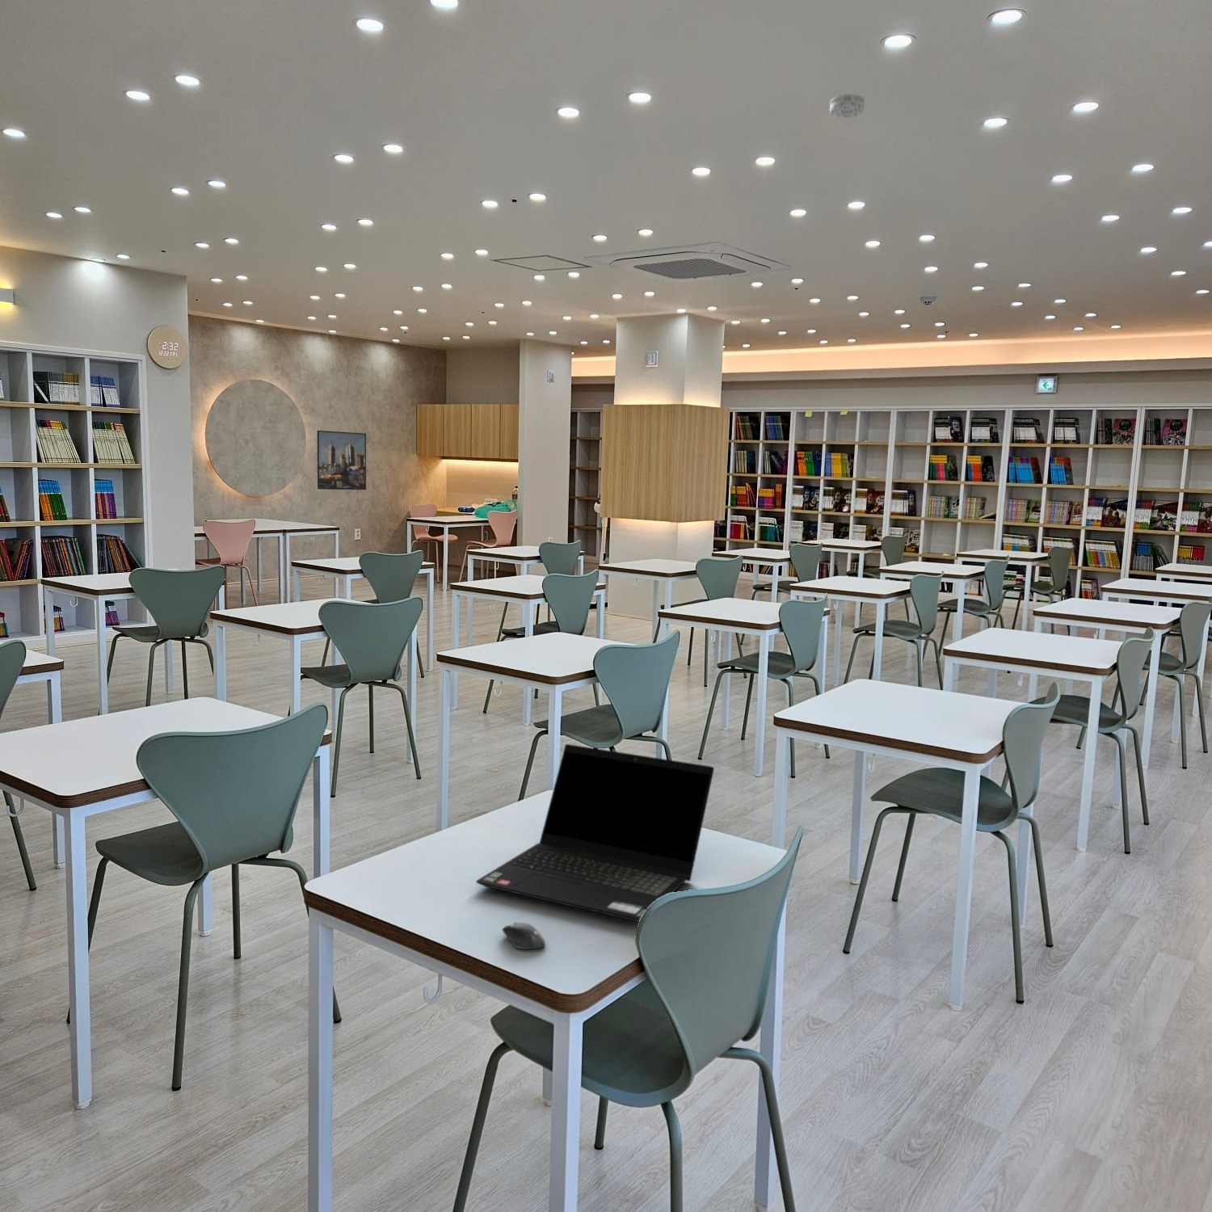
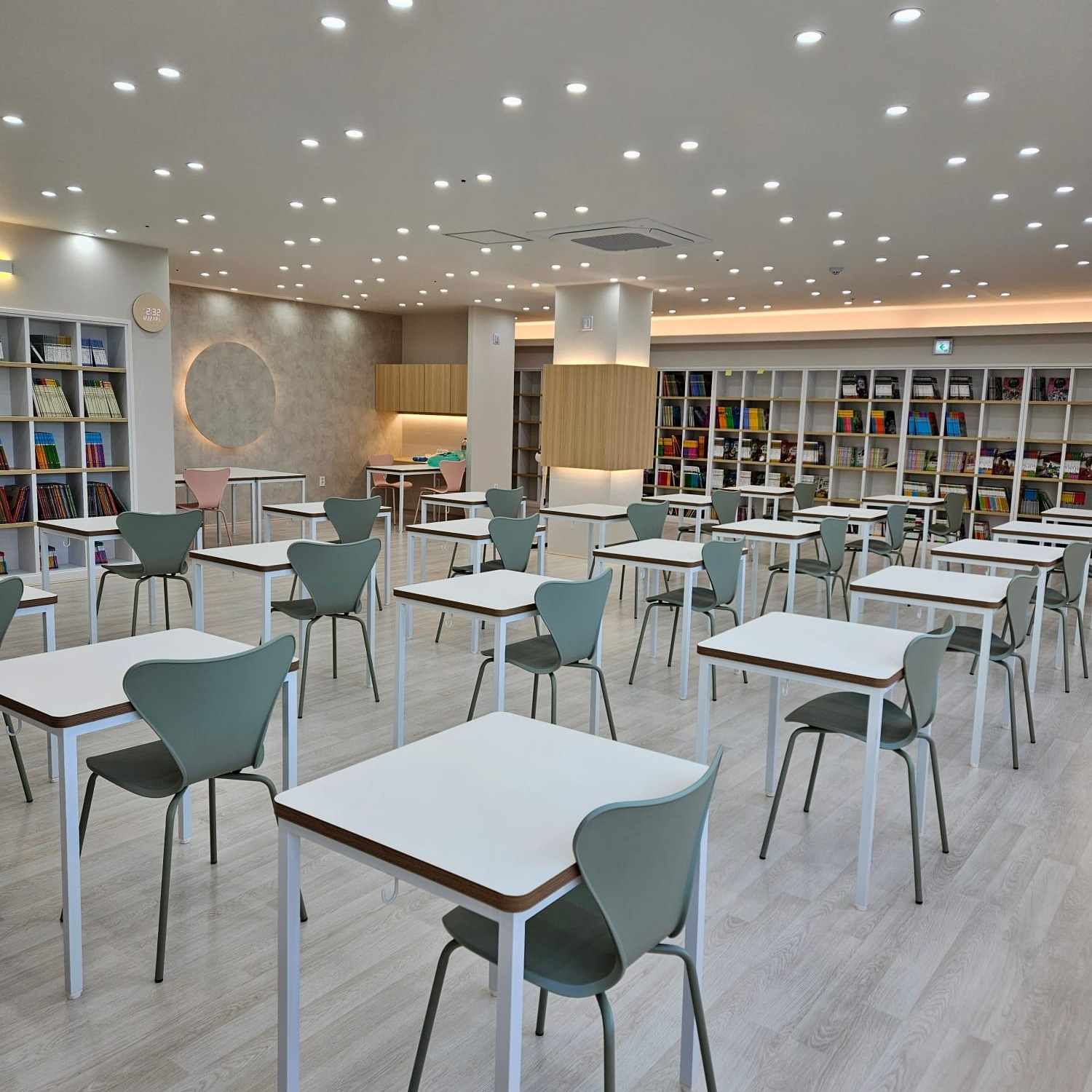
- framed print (342, 461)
- smoke detector (847, 105)
- laptop computer (598, 825)
- computer mouse (523, 932)
